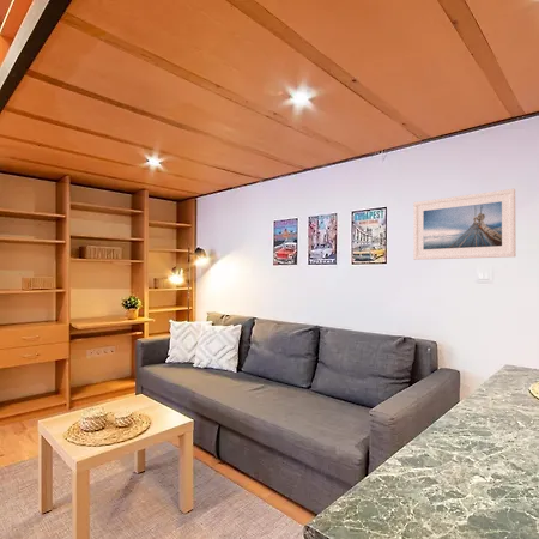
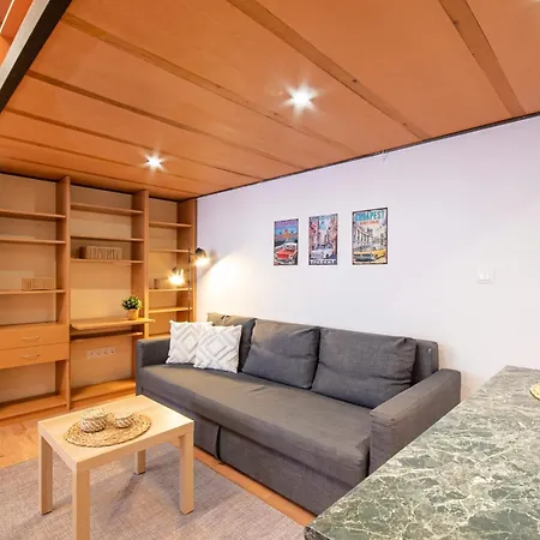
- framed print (460, 226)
